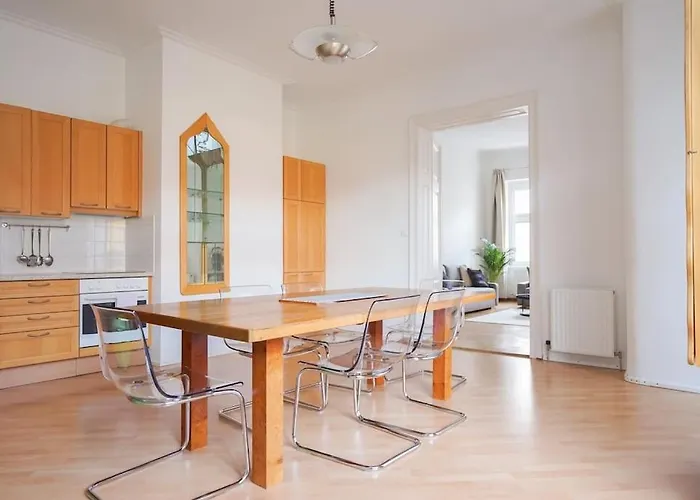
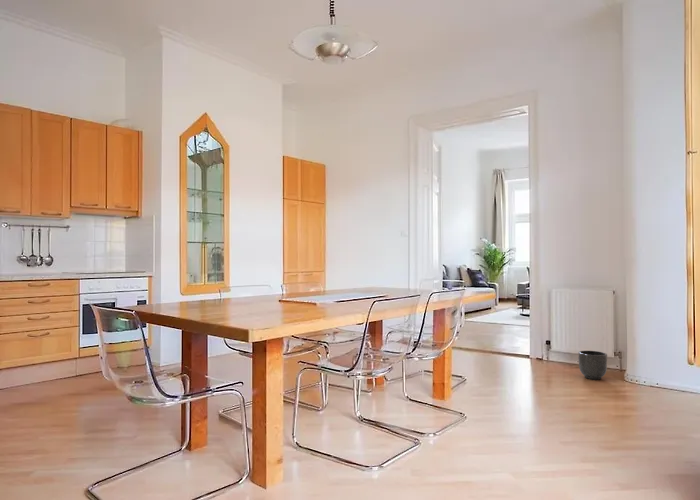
+ planter (592, 365)
